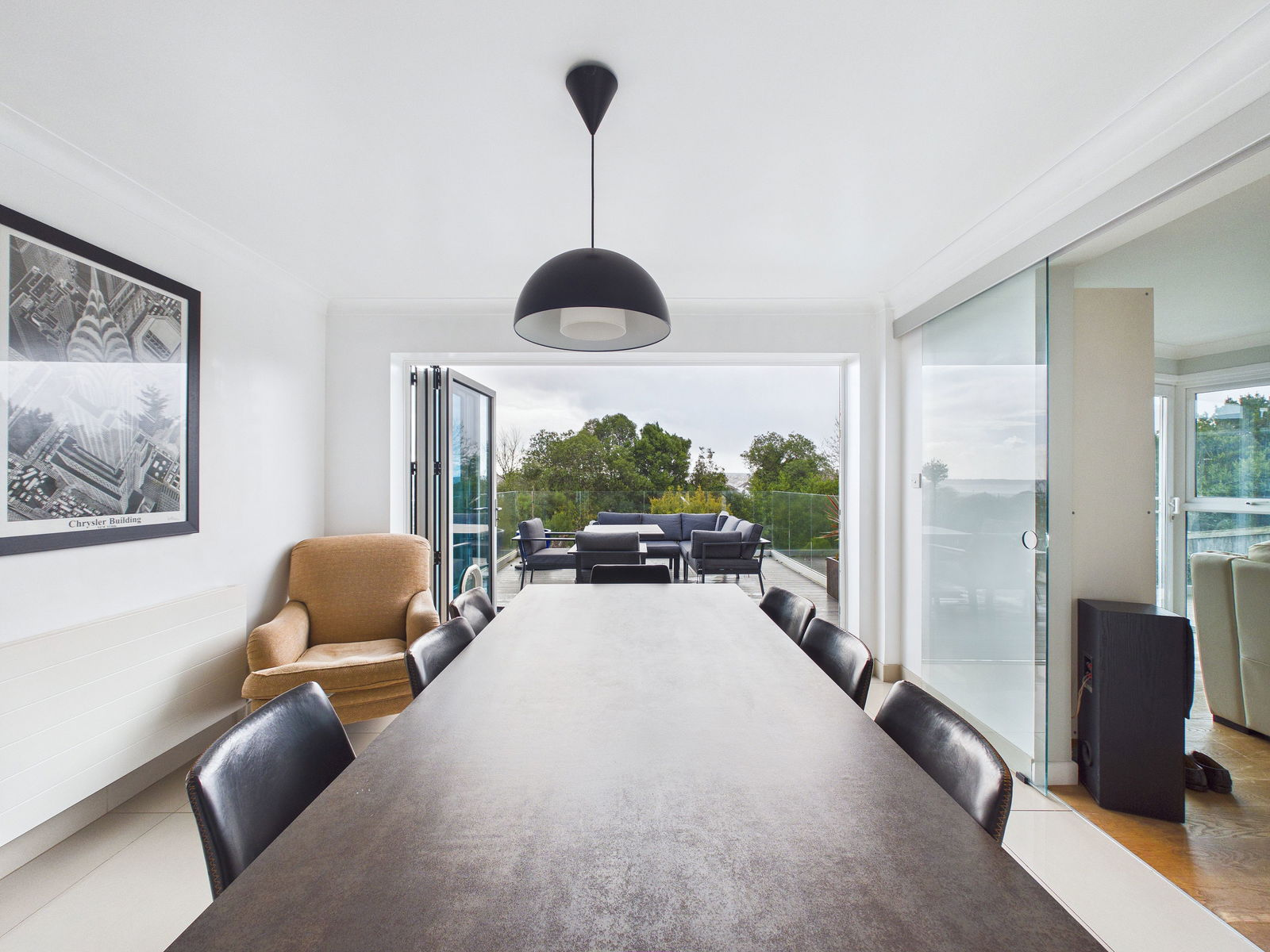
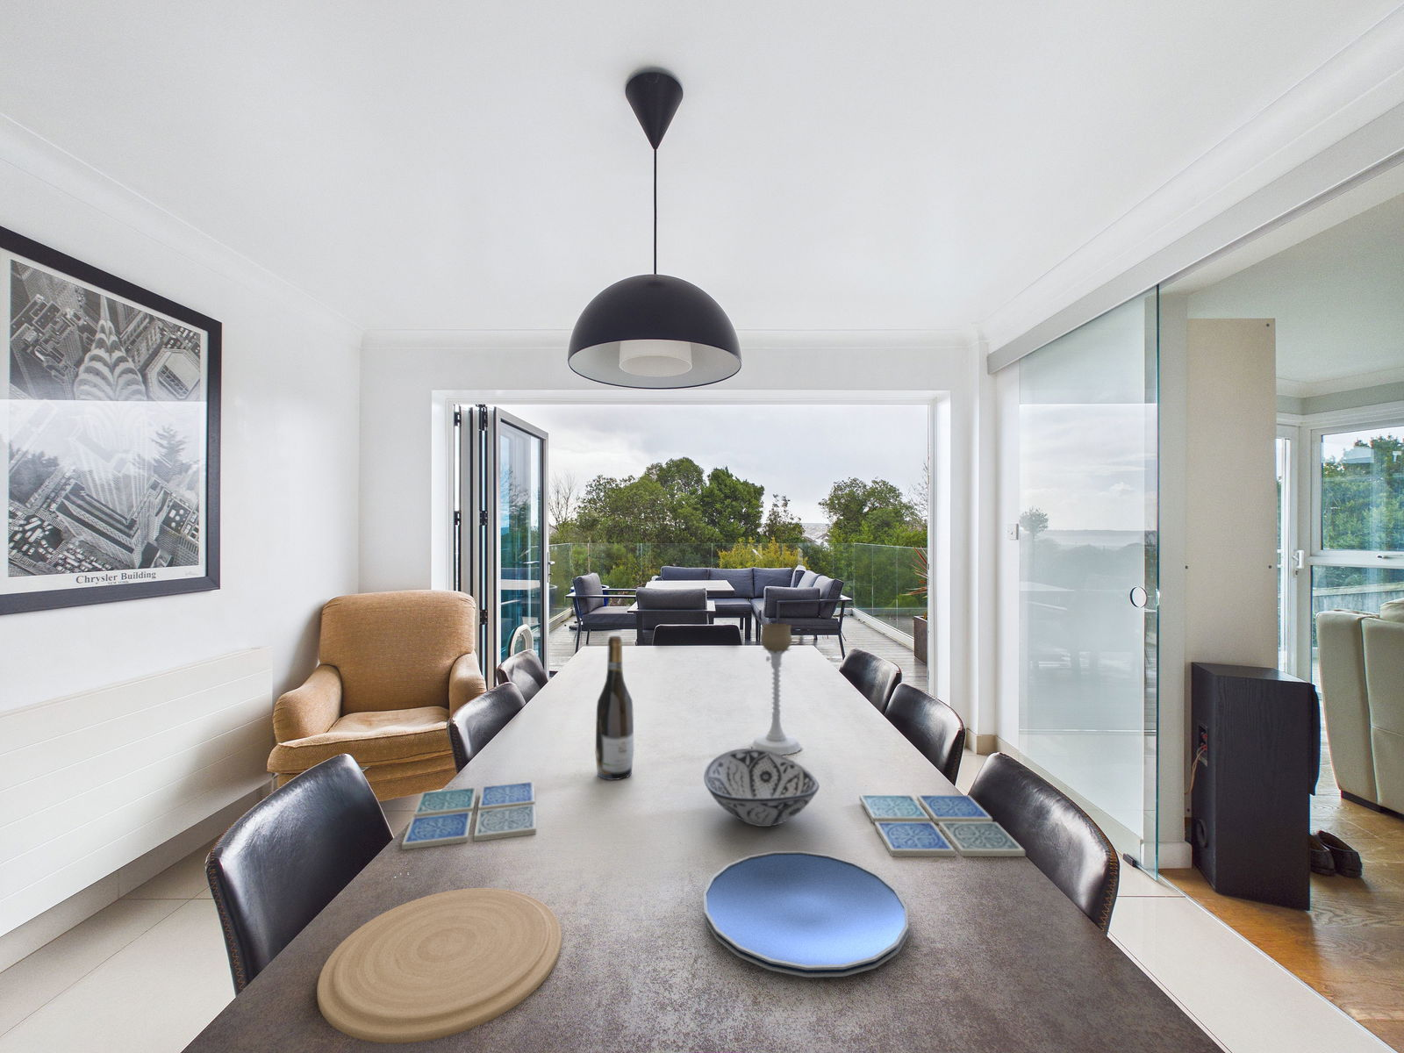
+ plate (803, 907)
+ drink coaster (934, 822)
+ drink coaster (473, 810)
+ decorative bowl (759, 792)
+ candle holder (776, 686)
+ plate (447, 950)
+ wine bottle (615, 705)
